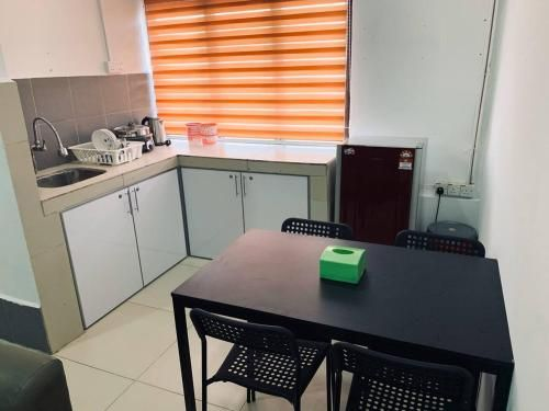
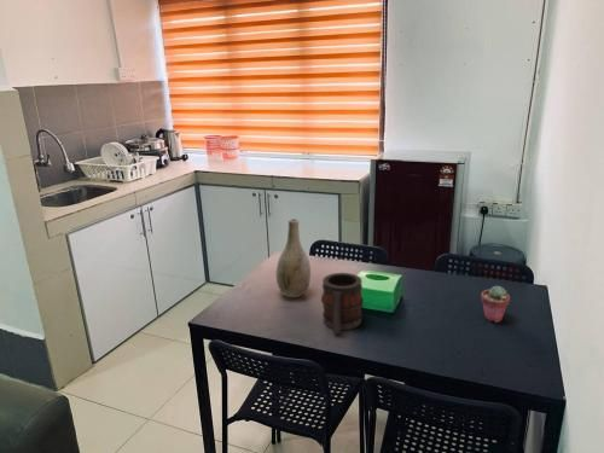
+ vase (292, 257)
+ potted succulent (494, 302)
+ mug (341, 302)
